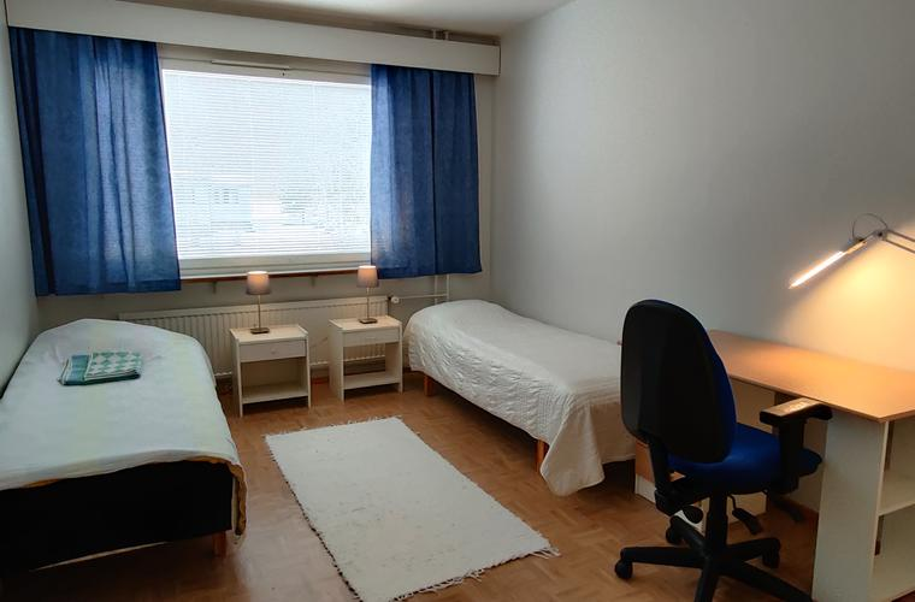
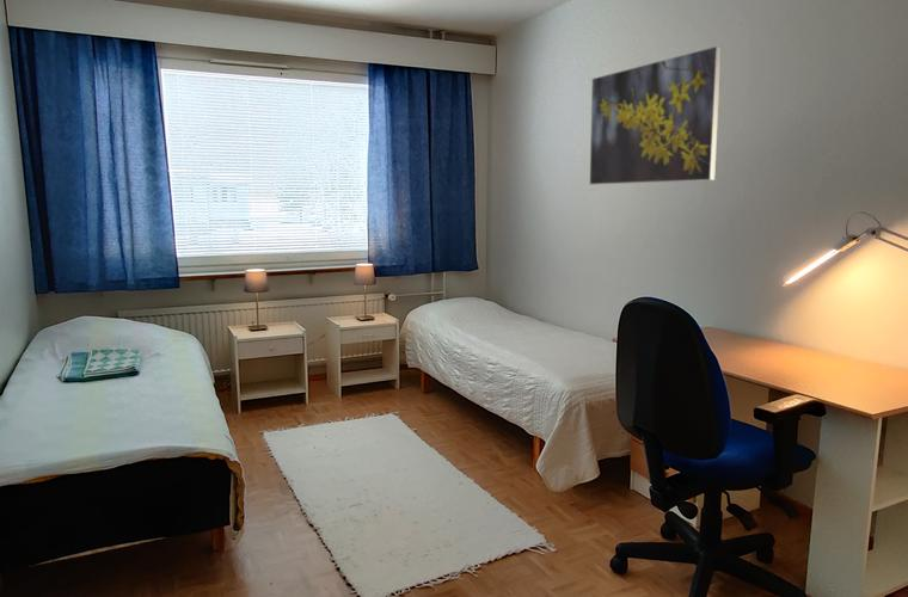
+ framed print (646, 124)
